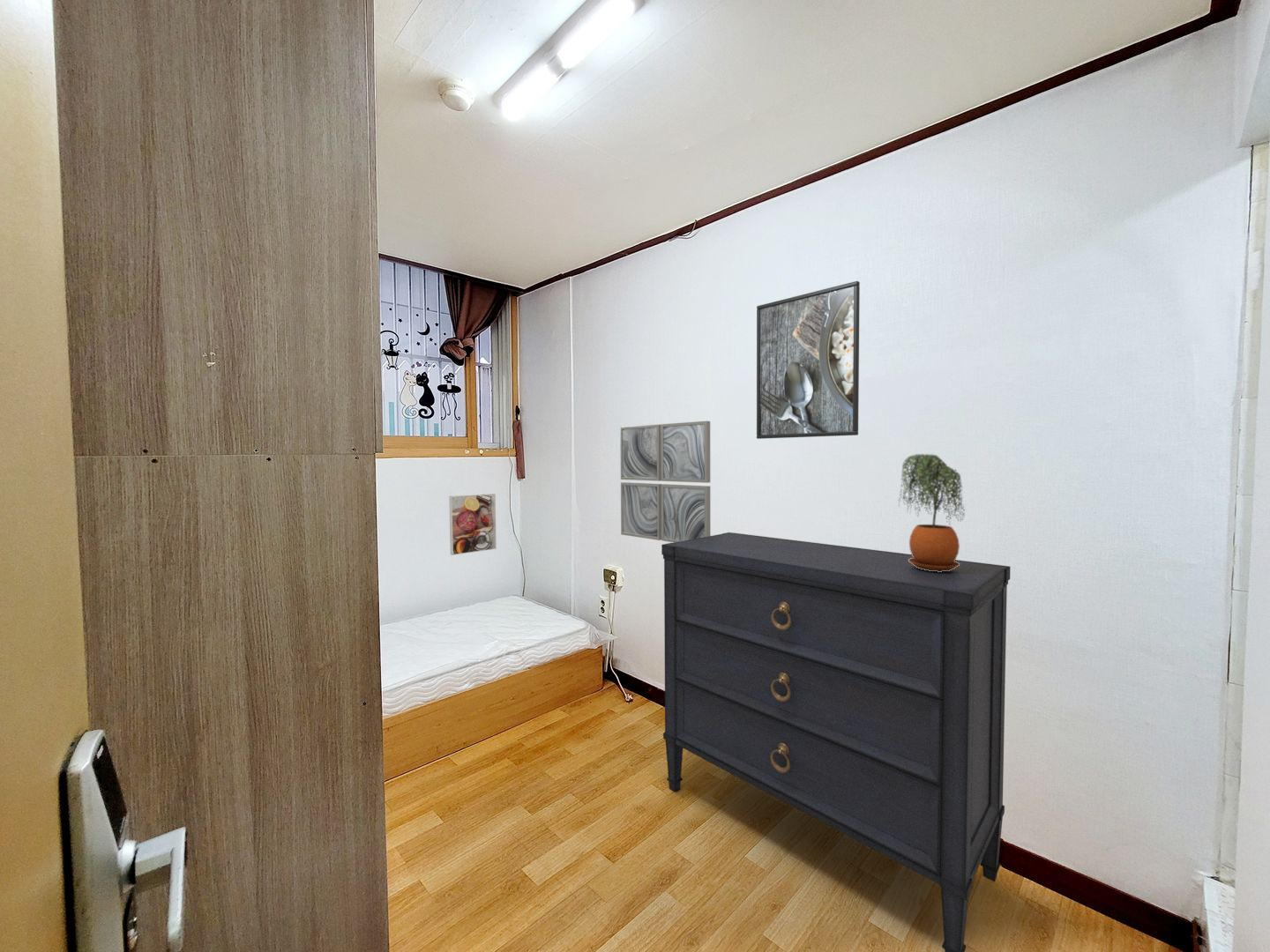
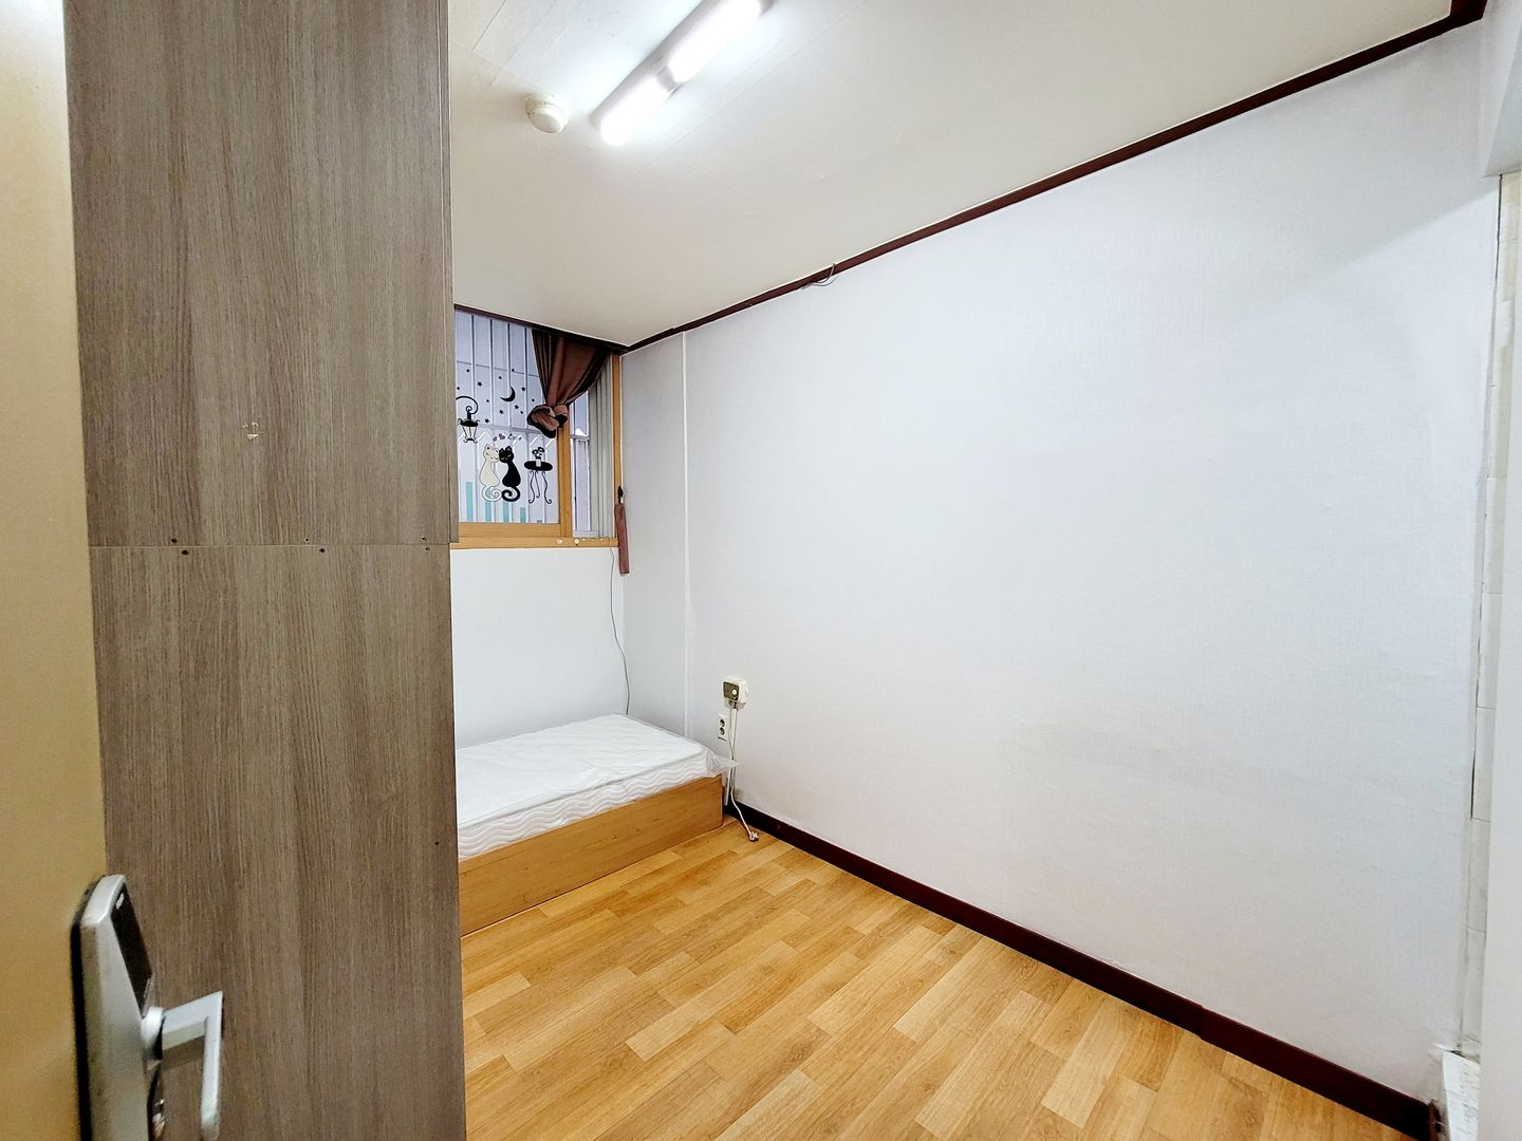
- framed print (803, 366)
- potted plant (930, 509)
- wall art (661, 480)
- dresser (813, 692)
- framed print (473, 523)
